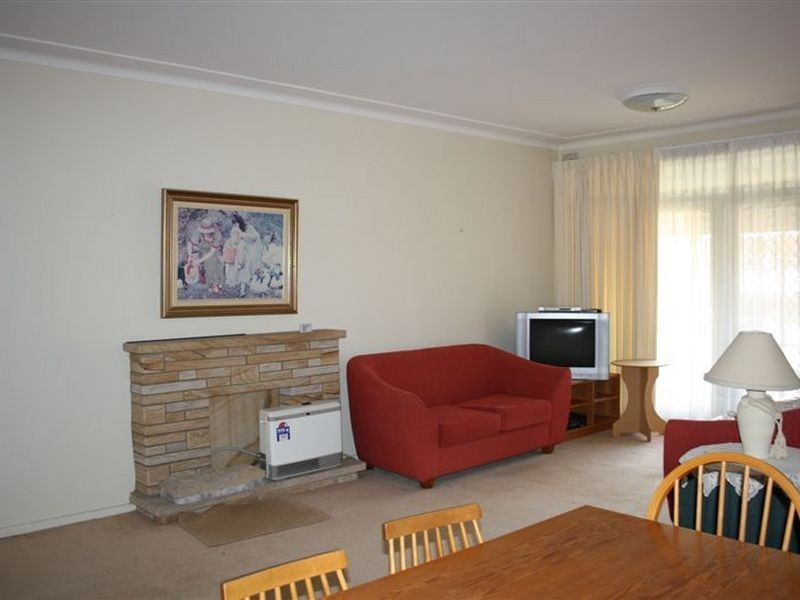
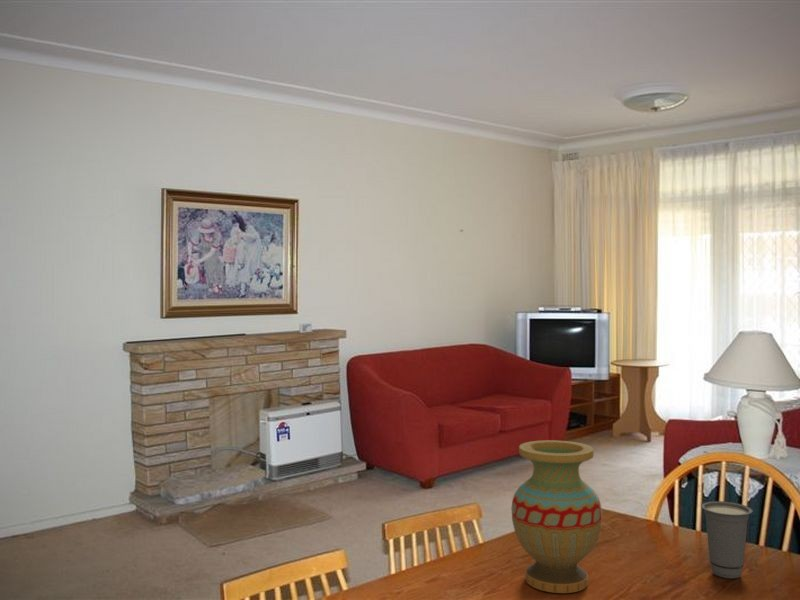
+ vase (556, 514)
+ cup (726, 540)
